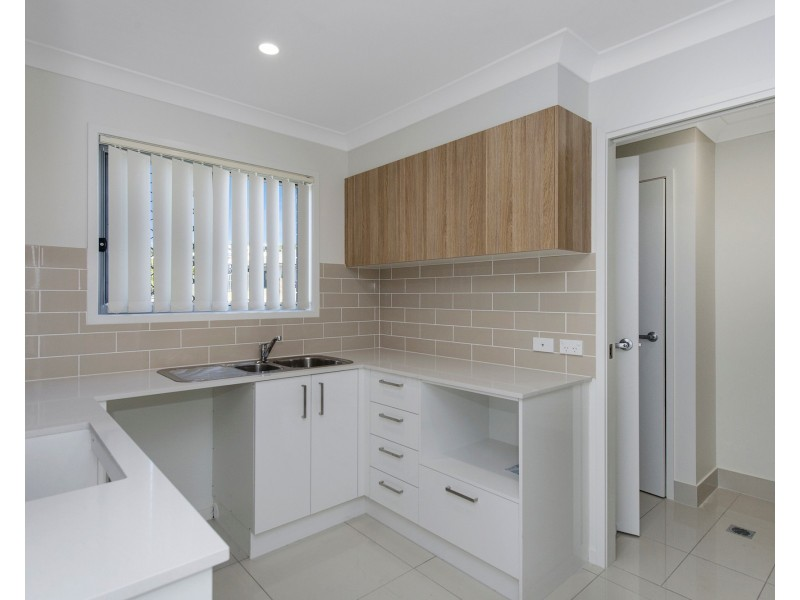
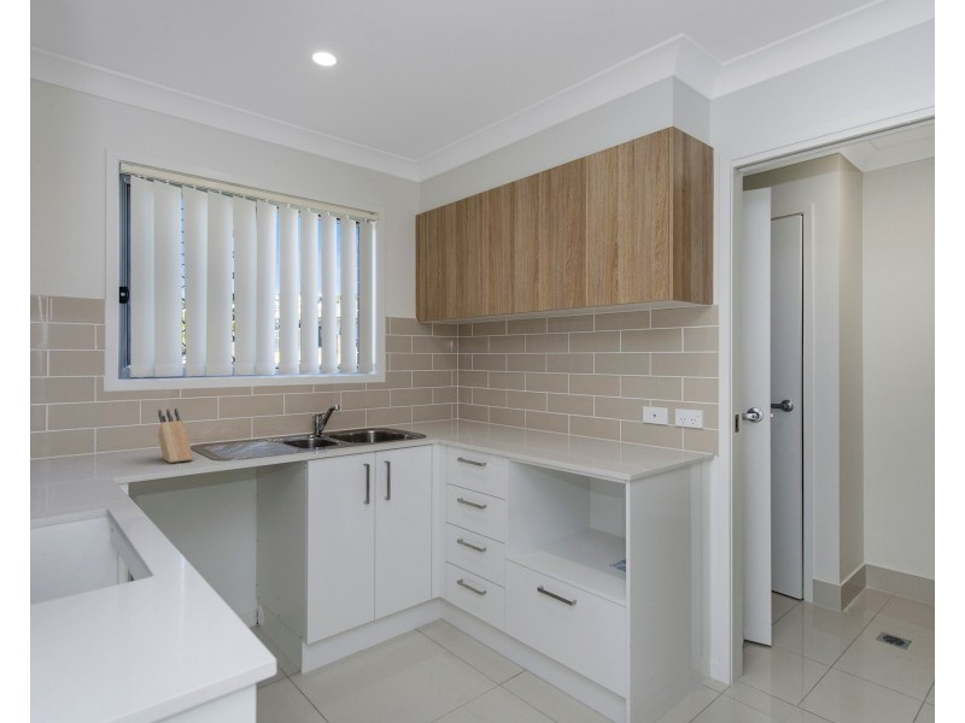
+ knife block (174, 434)
